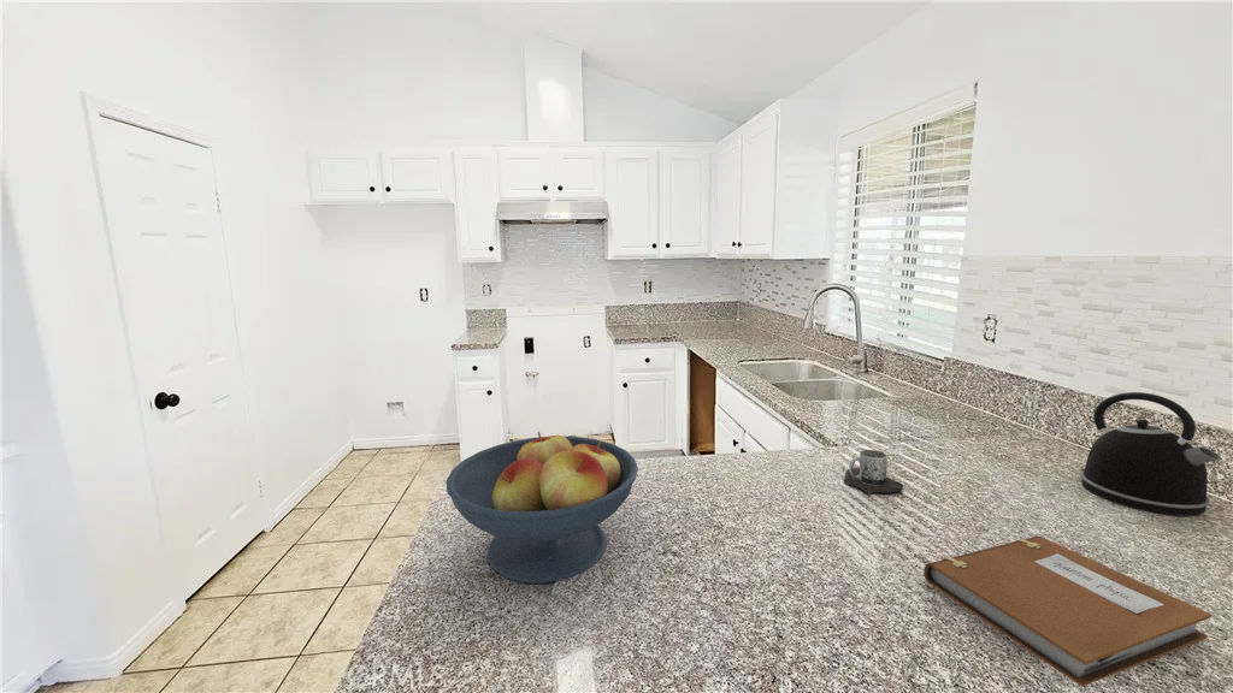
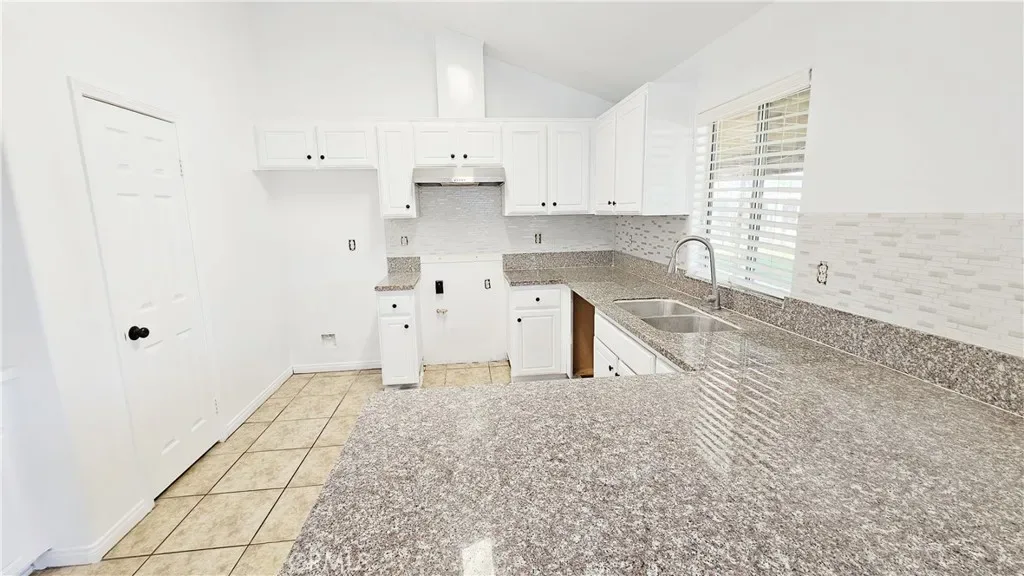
- kettle (1145, 445)
- fruit bowl (545, 493)
- mug (869, 468)
- notebook (1055, 594)
